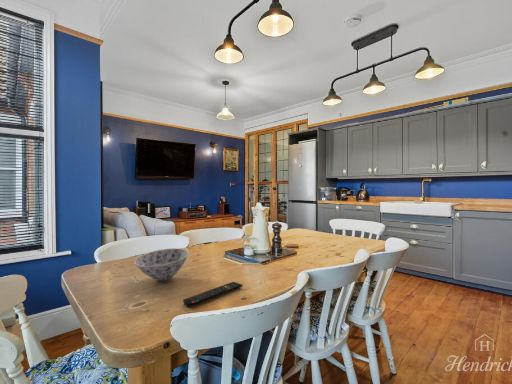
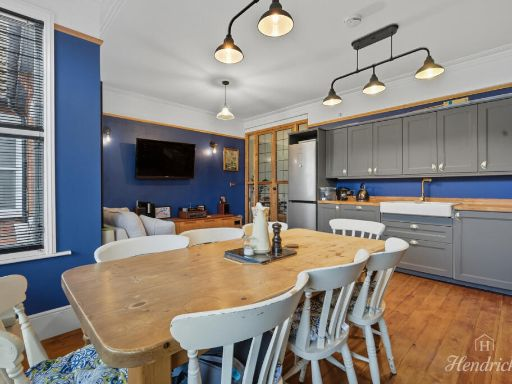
- bowl (162, 266)
- remote control (214, 293)
